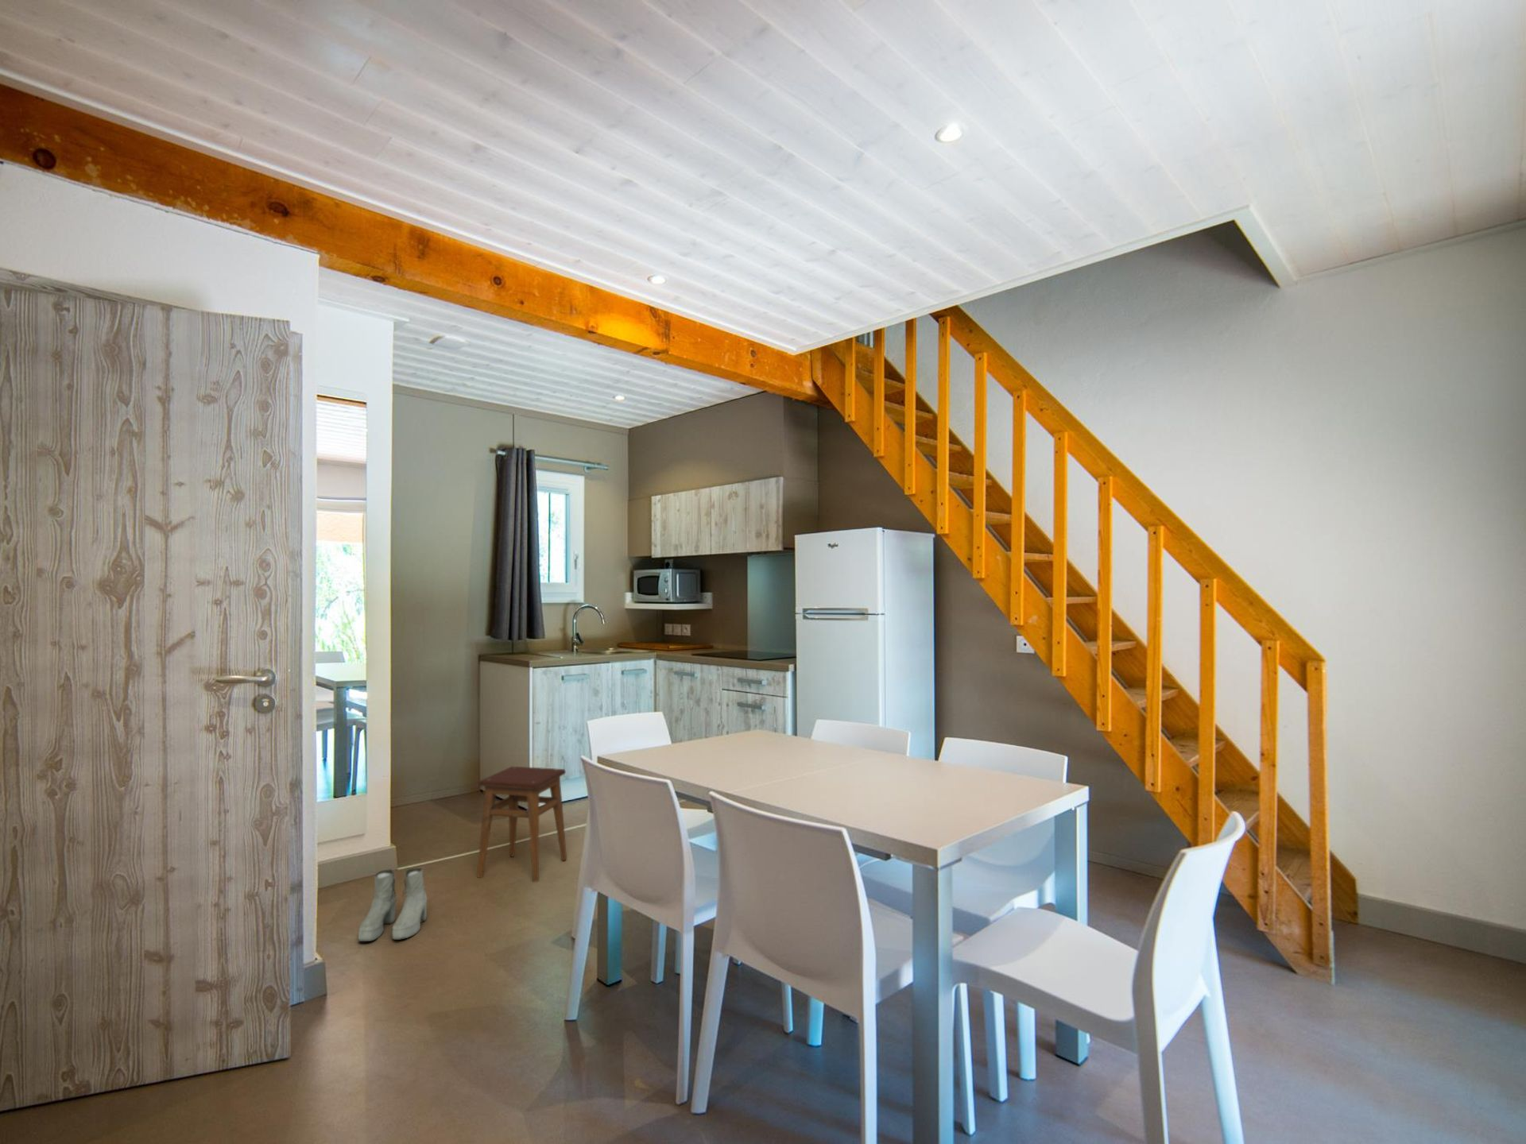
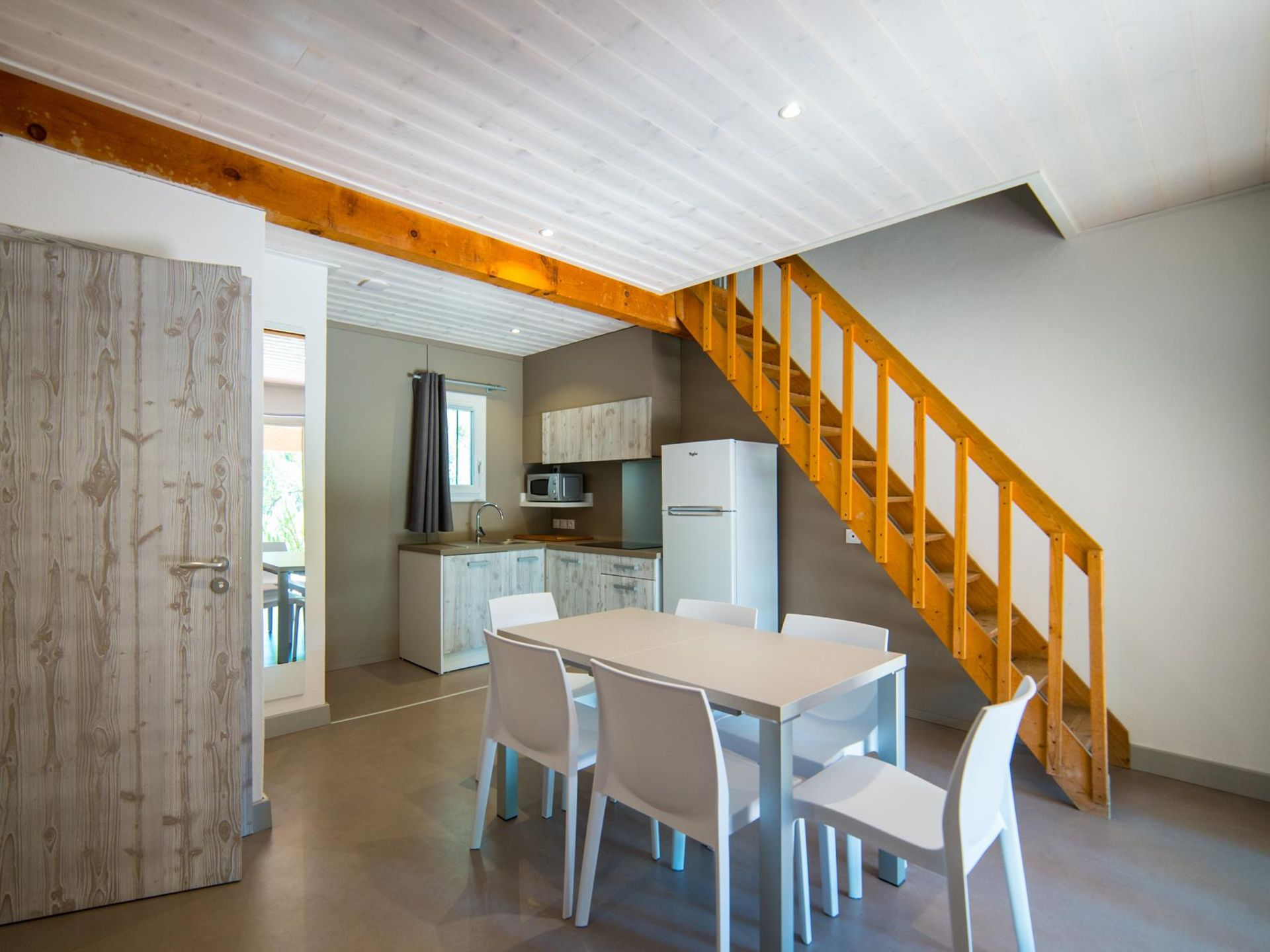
- stool (523, 817)
- boots (394, 901)
